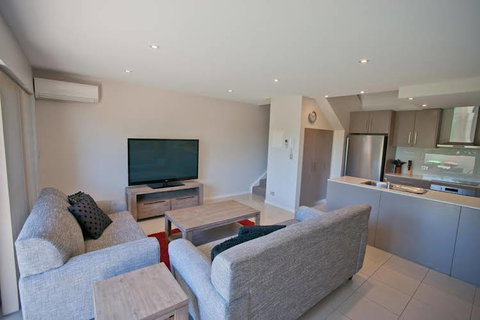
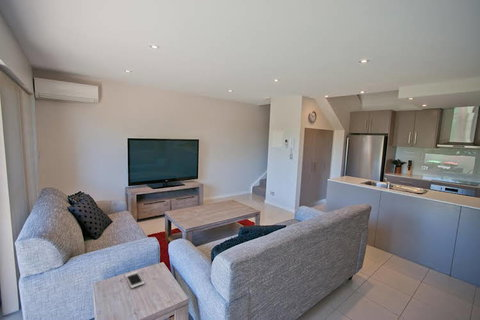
+ cell phone (134, 279)
